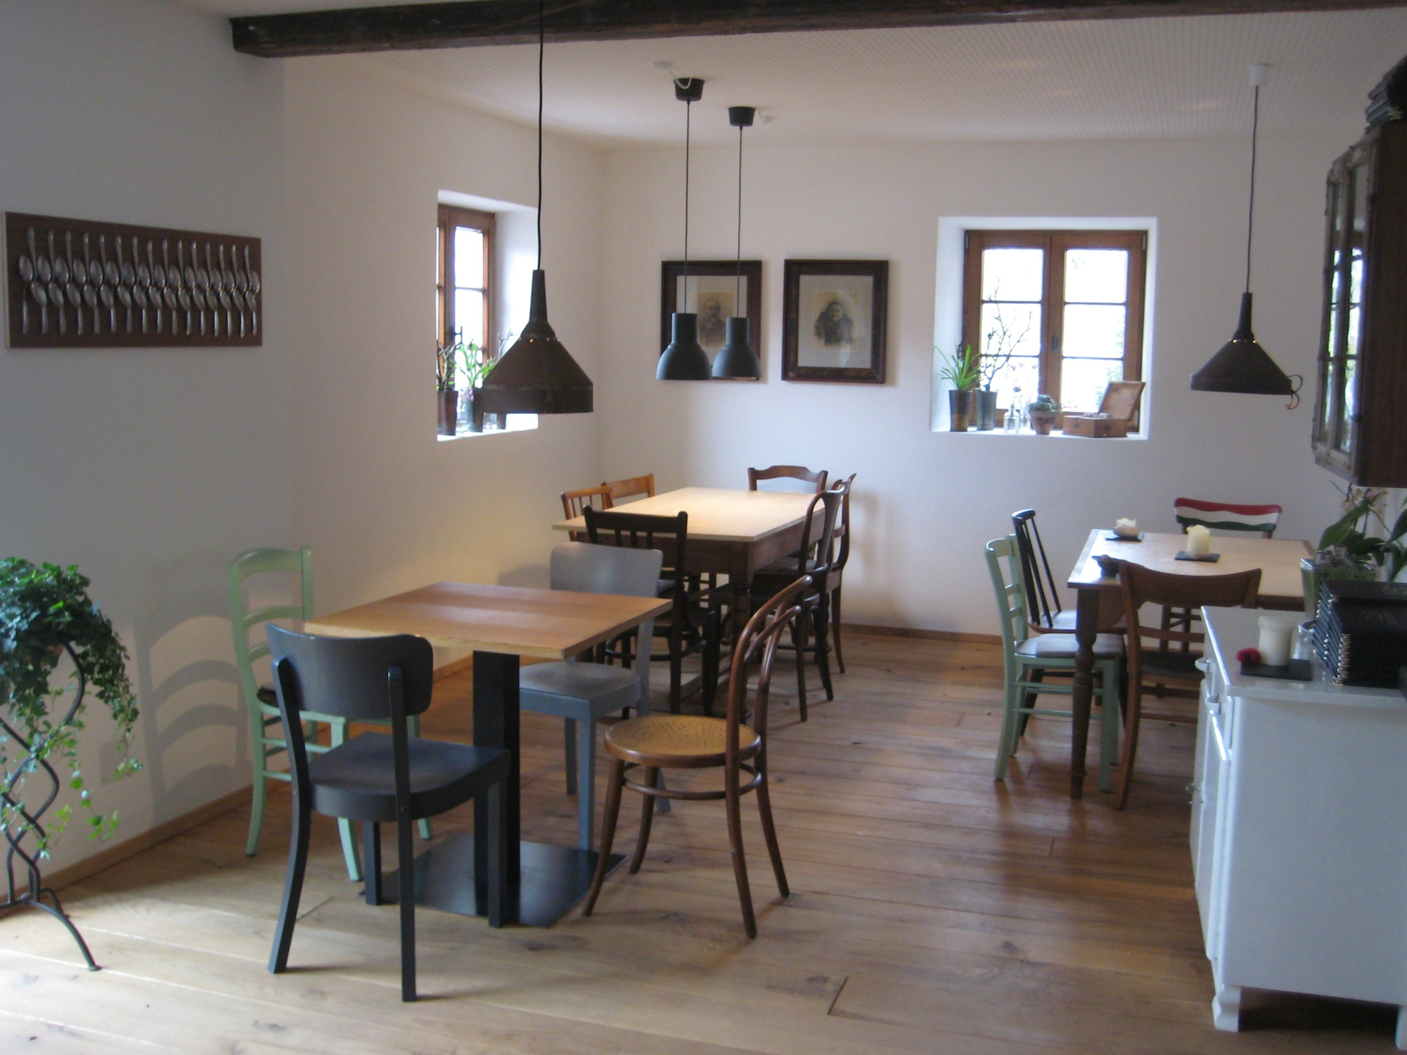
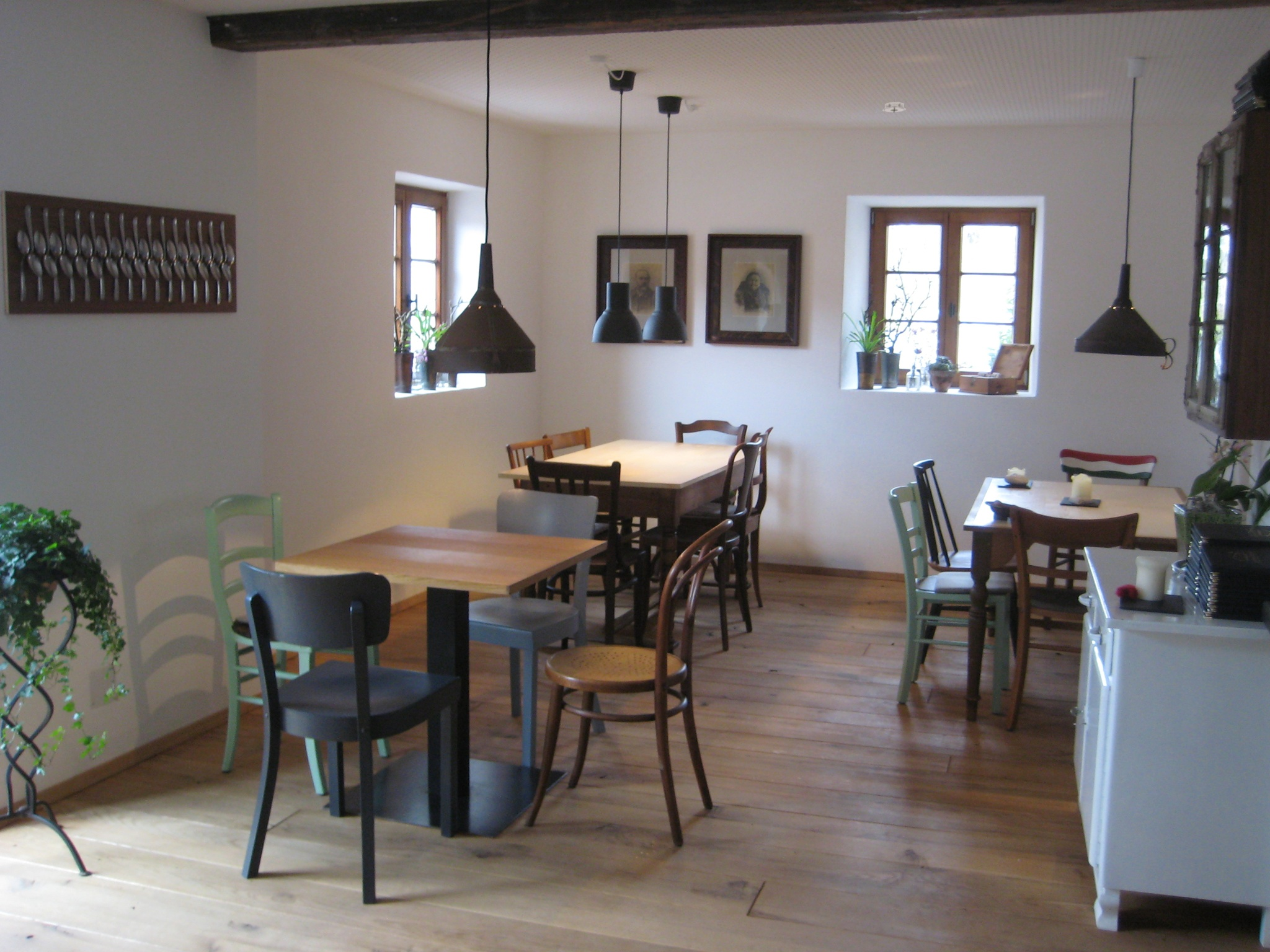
+ smoke detector (893, 107)
